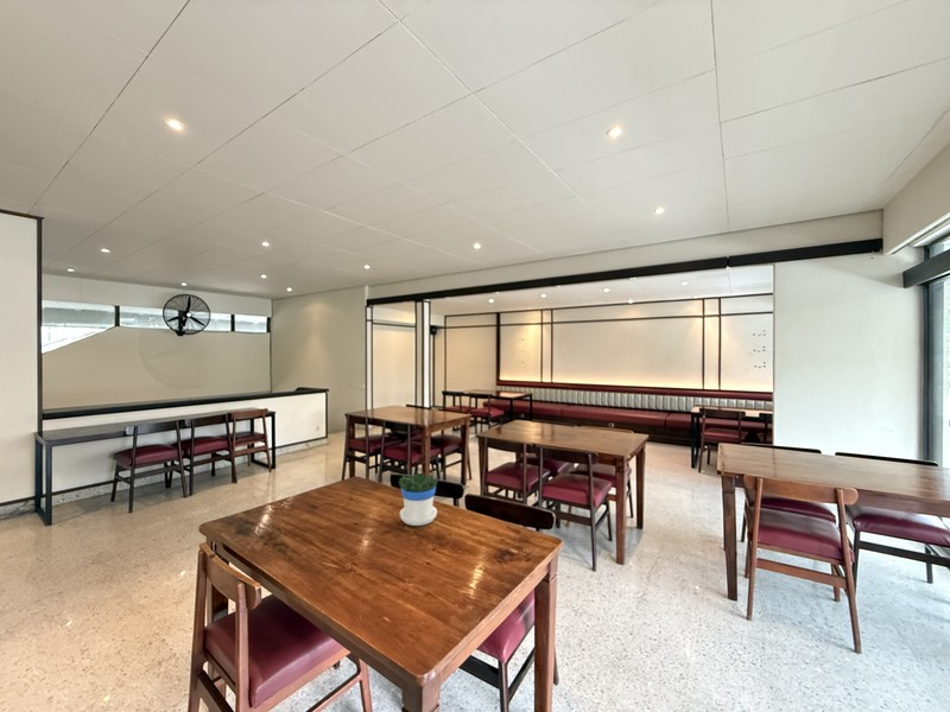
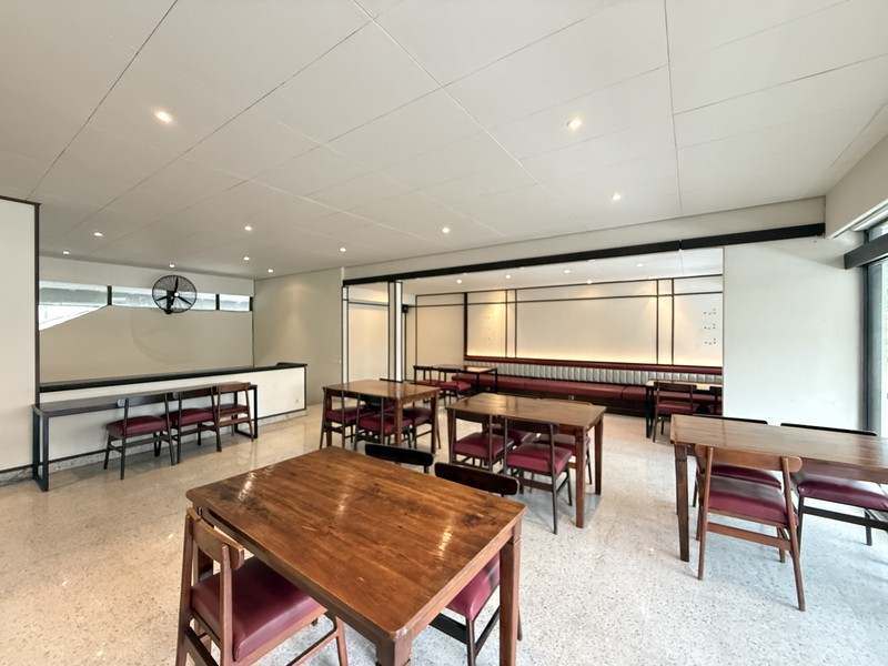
- flowerpot (418, 498)
